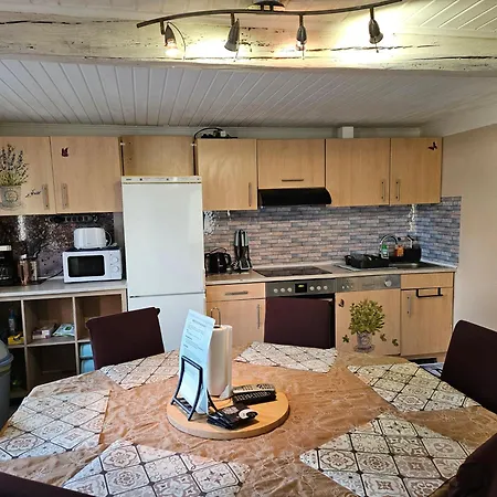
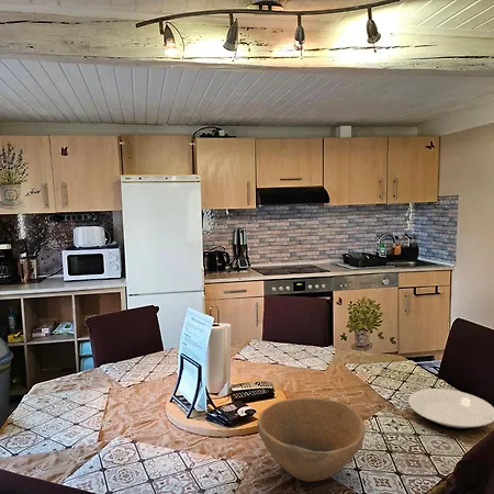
+ bowl (310, 446)
+ plate (450, 411)
